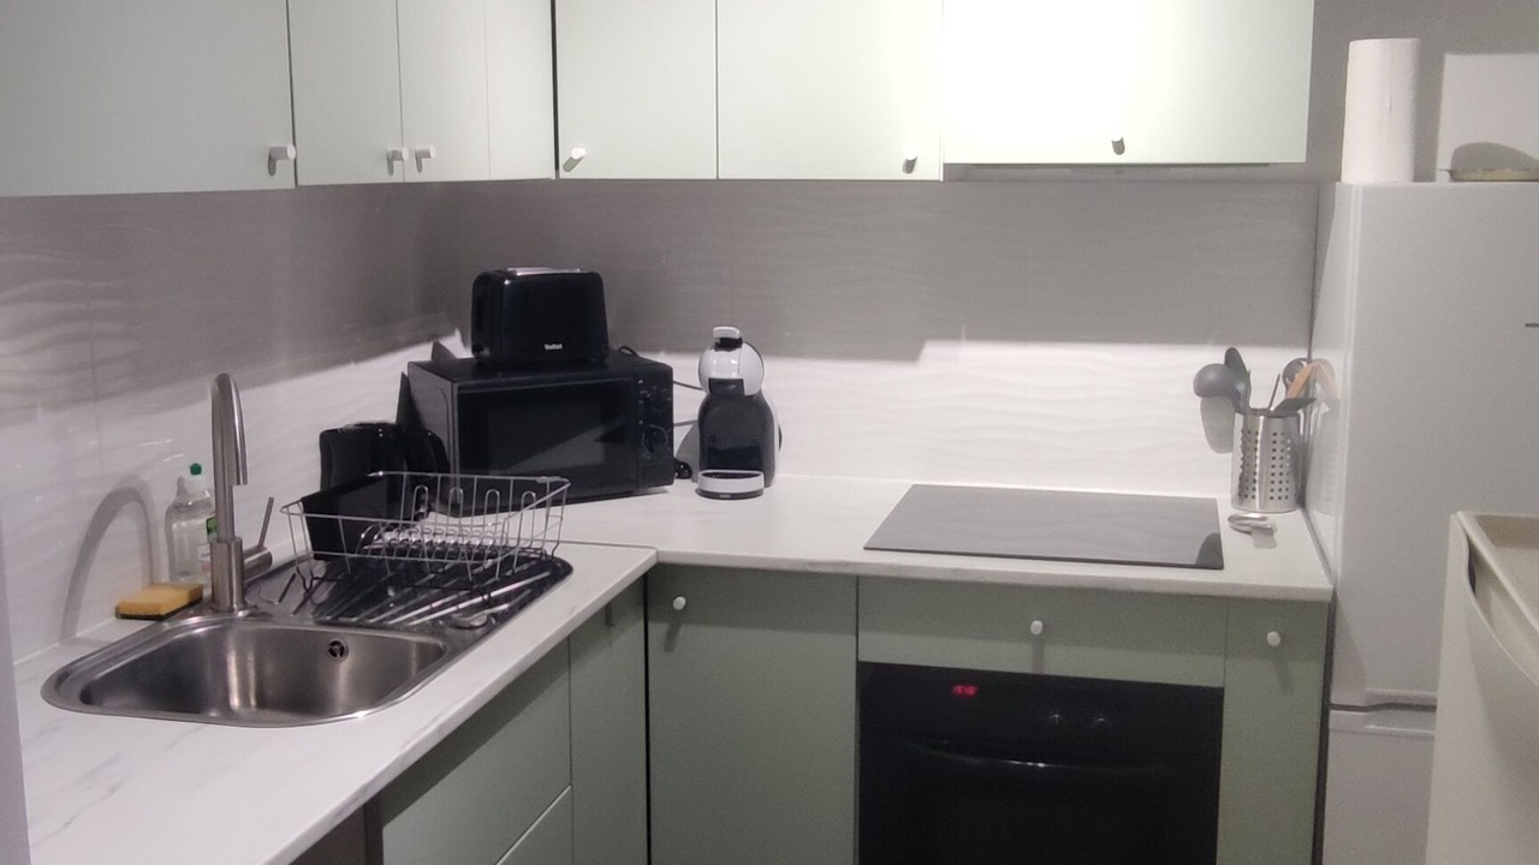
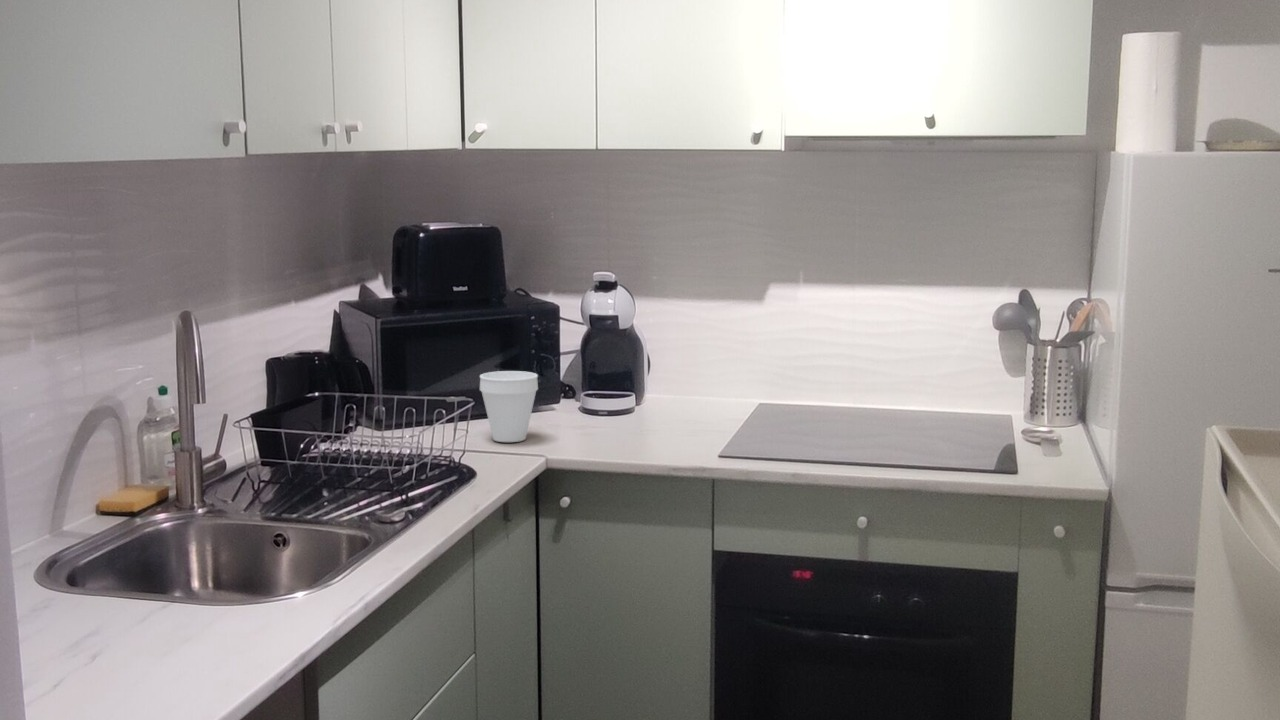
+ cup (509, 407)
